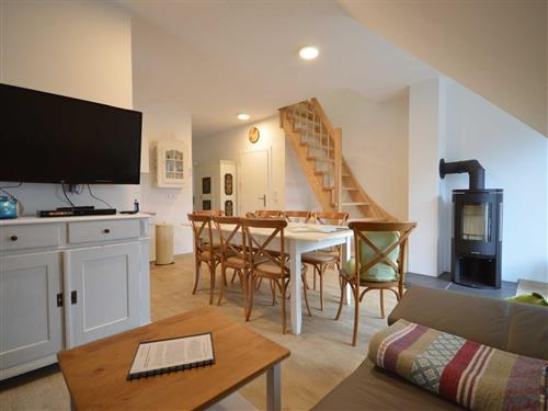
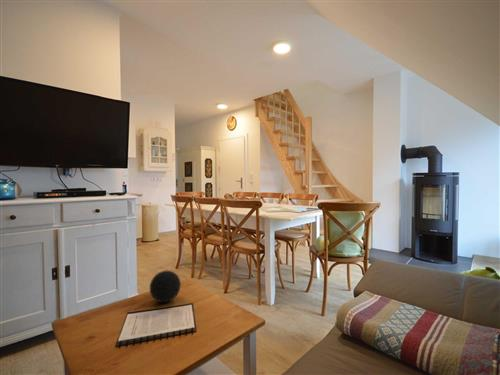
+ decorative ball (165, 286)
